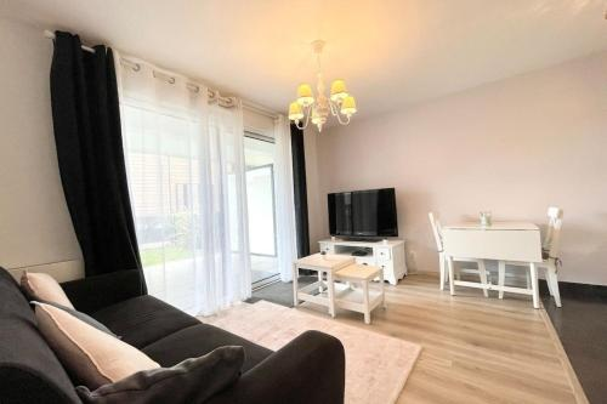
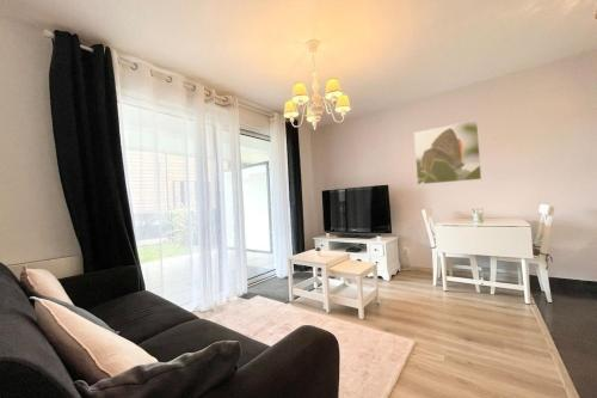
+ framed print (445, 154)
